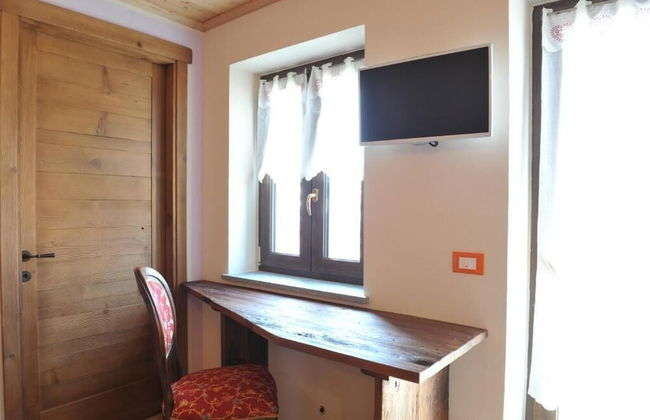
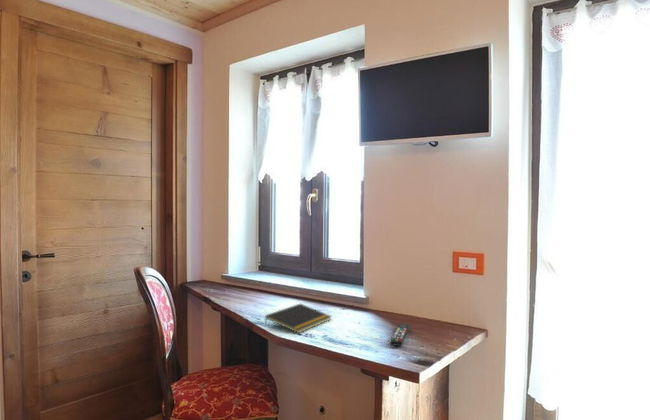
+ notepad (299, 317)
+ remote control (400, 334)
